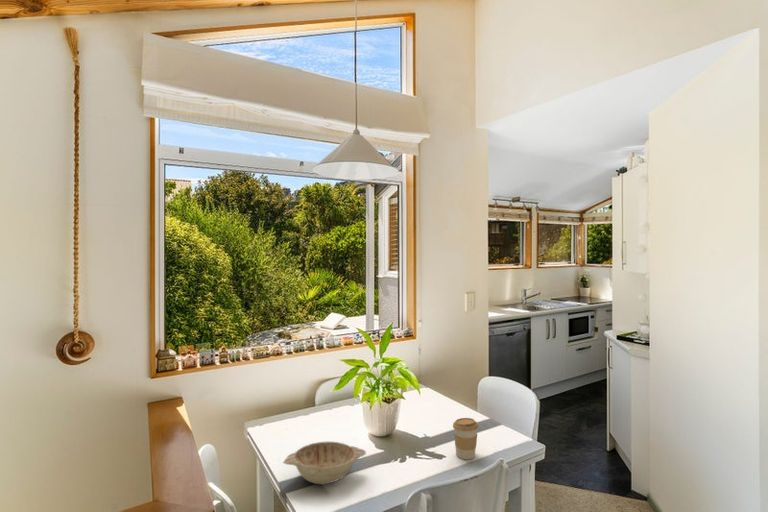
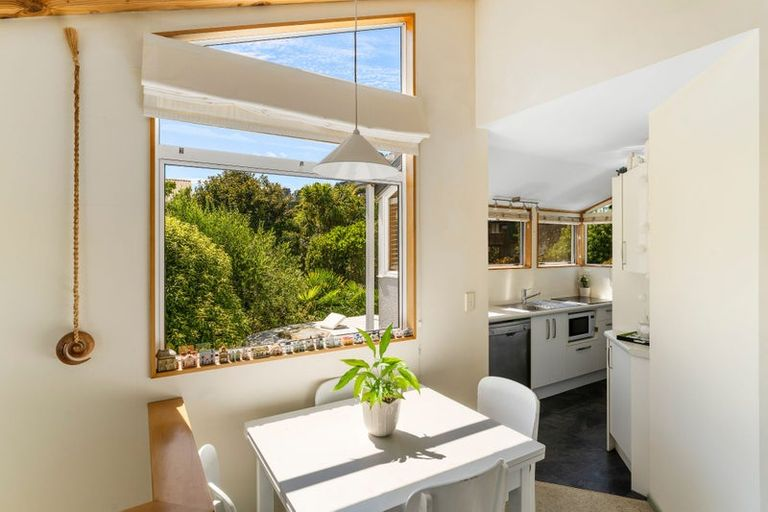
- decorative bowl (325, 464)
- coffee cup (465, 437)
